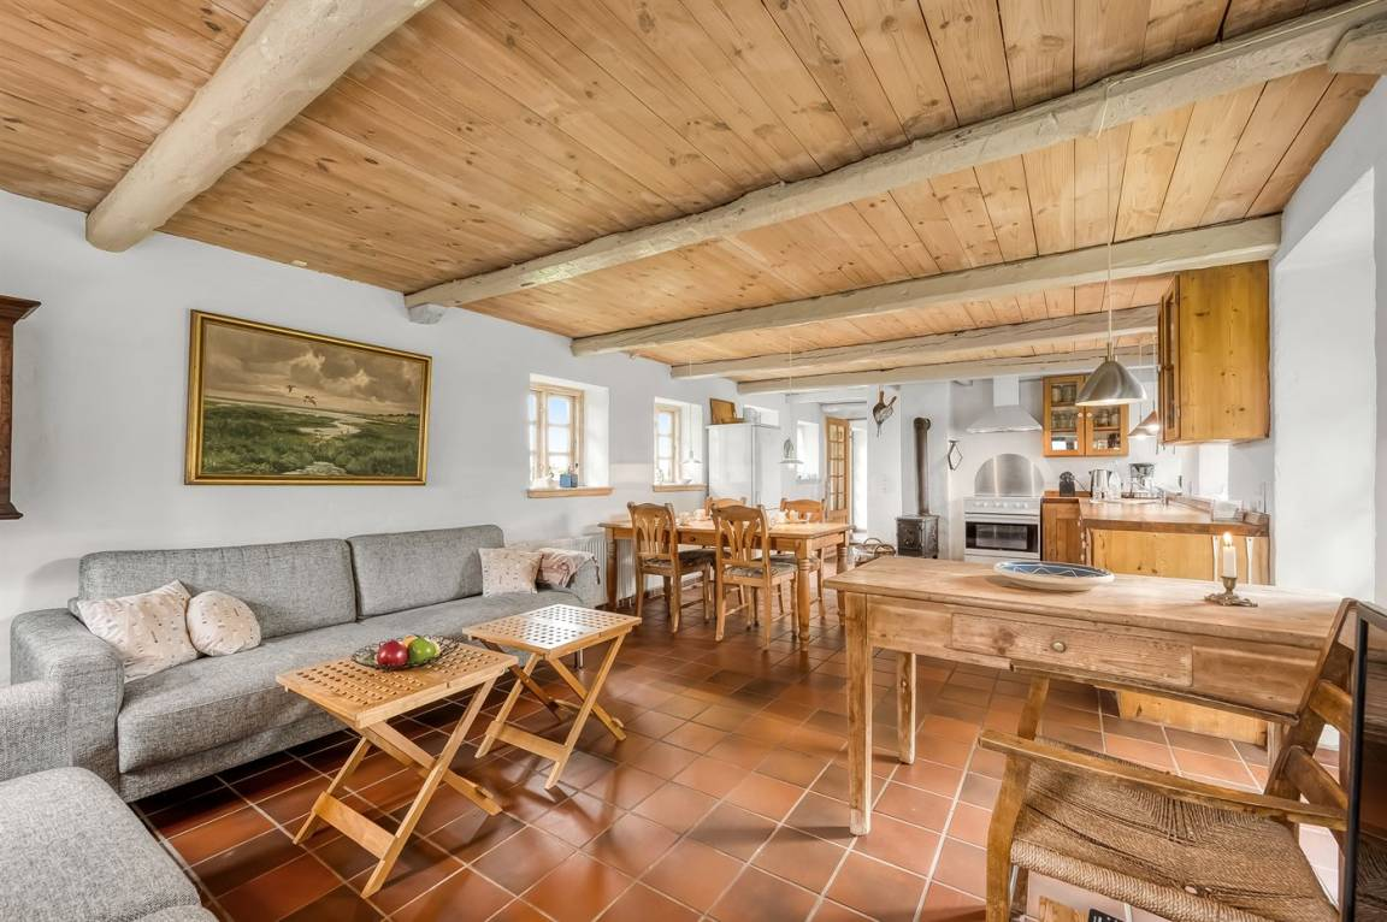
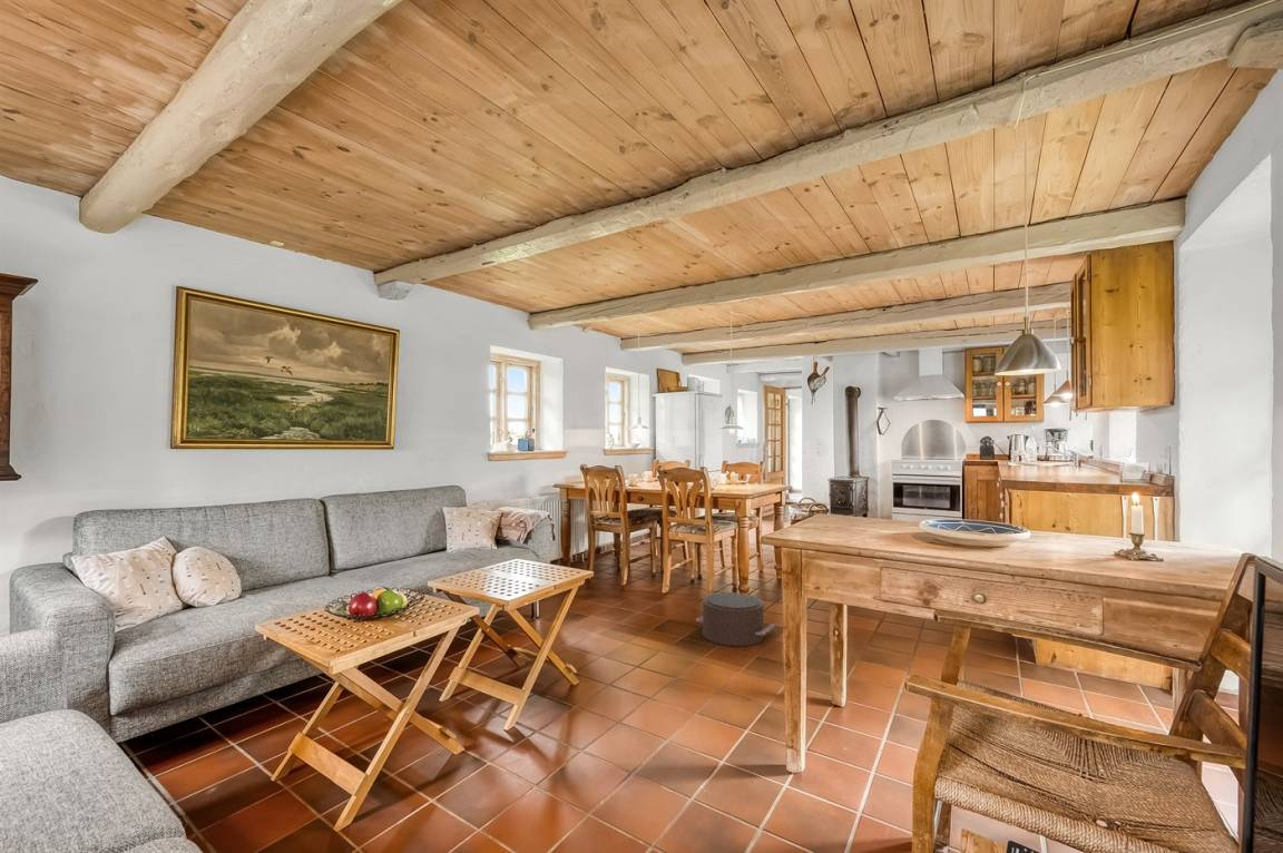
+ pouf (735, 616)
